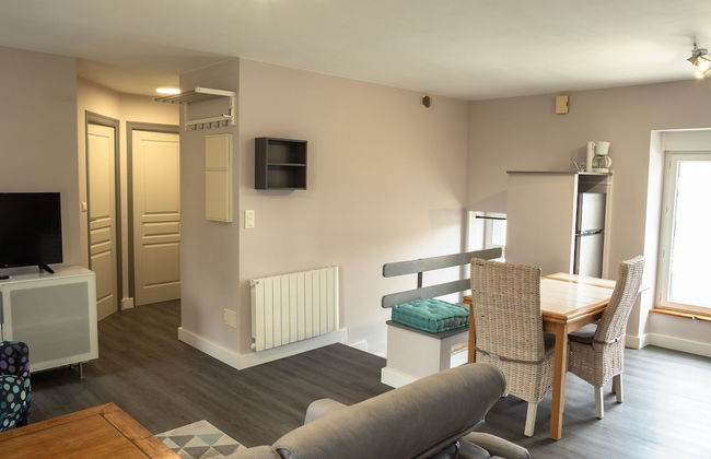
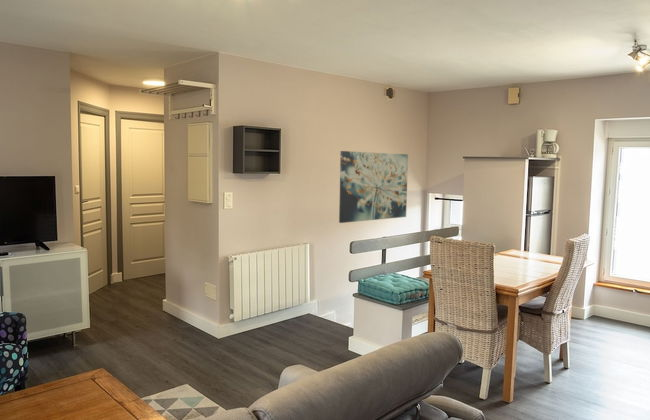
+ wall art (375, 186)
